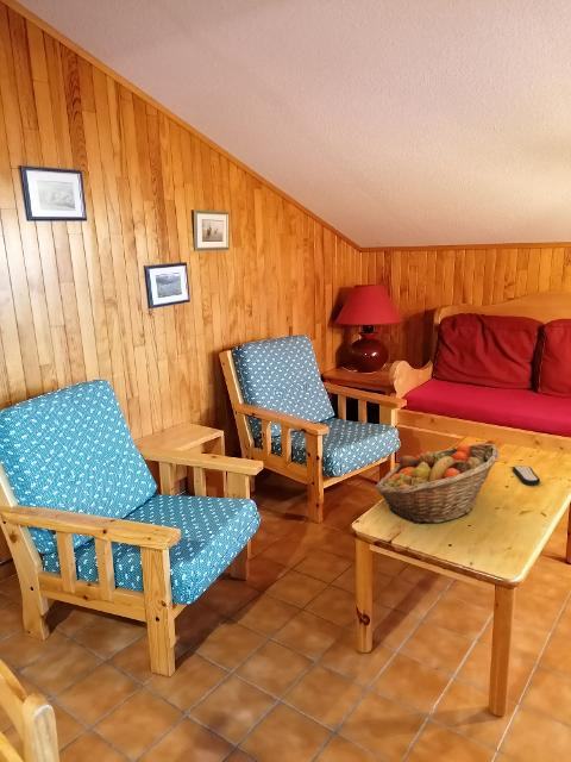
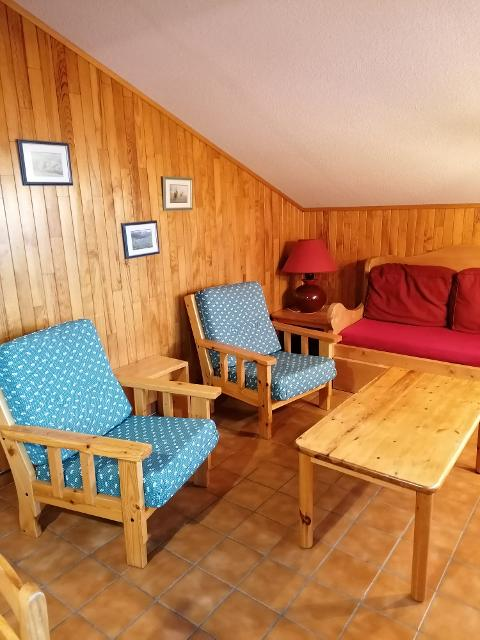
- fruit basket (437, 477)
- remote control (526, 475)
